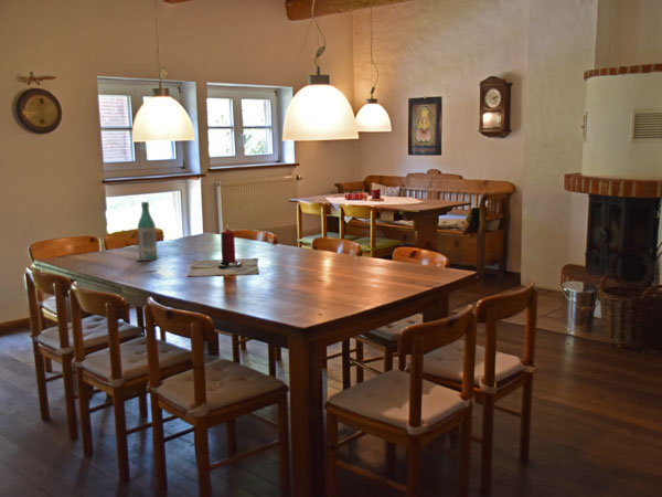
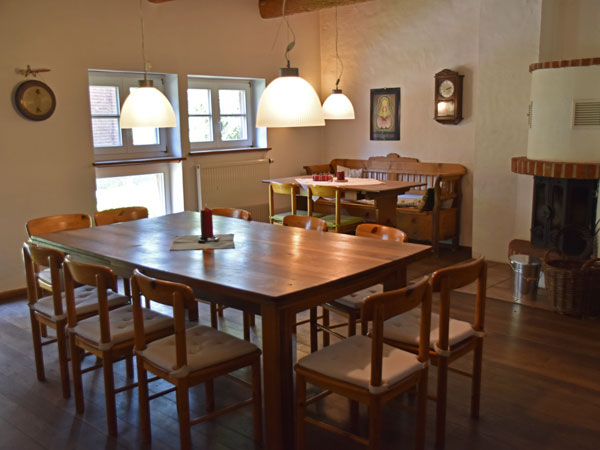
- bottle (146, 230)
